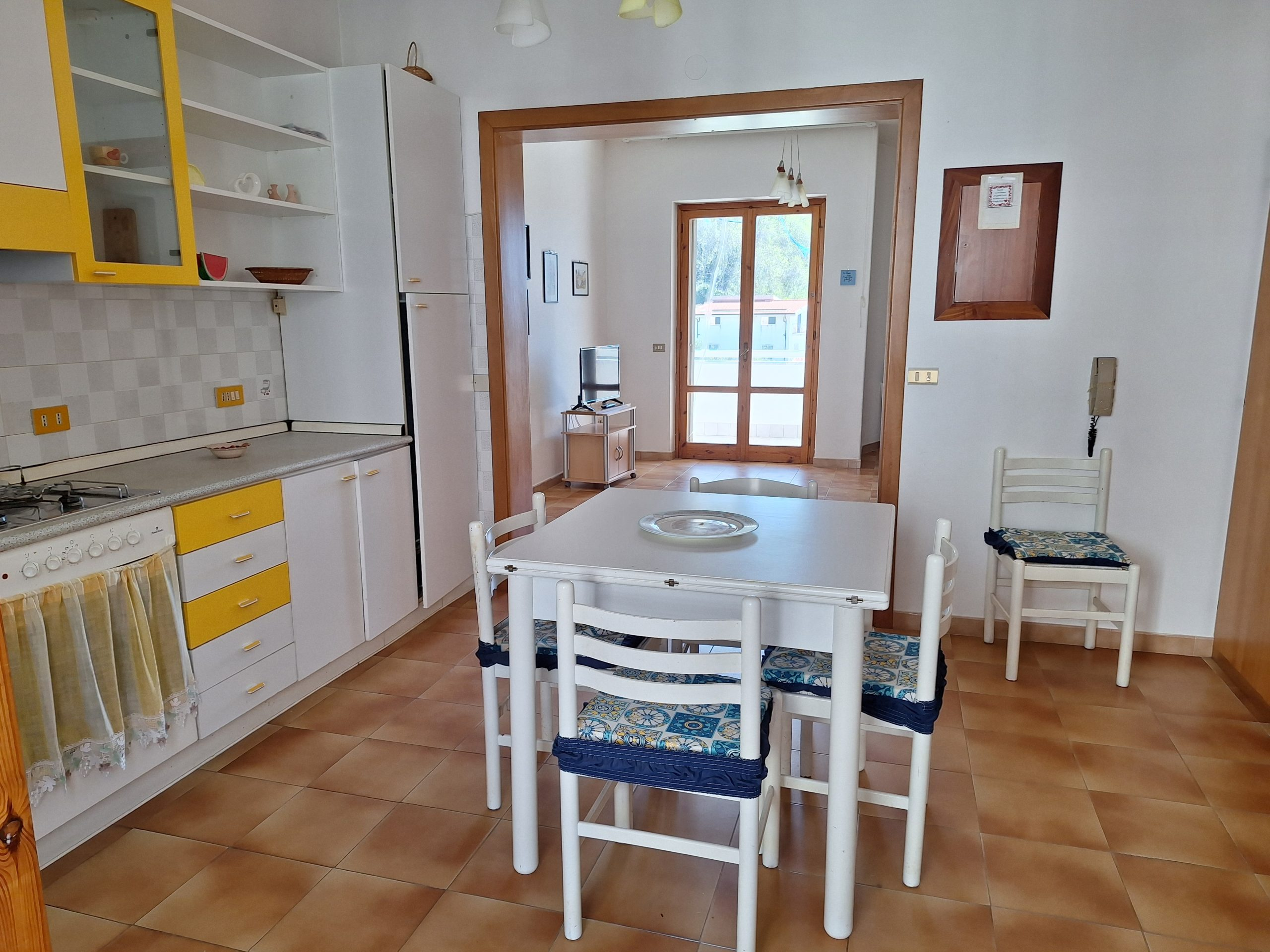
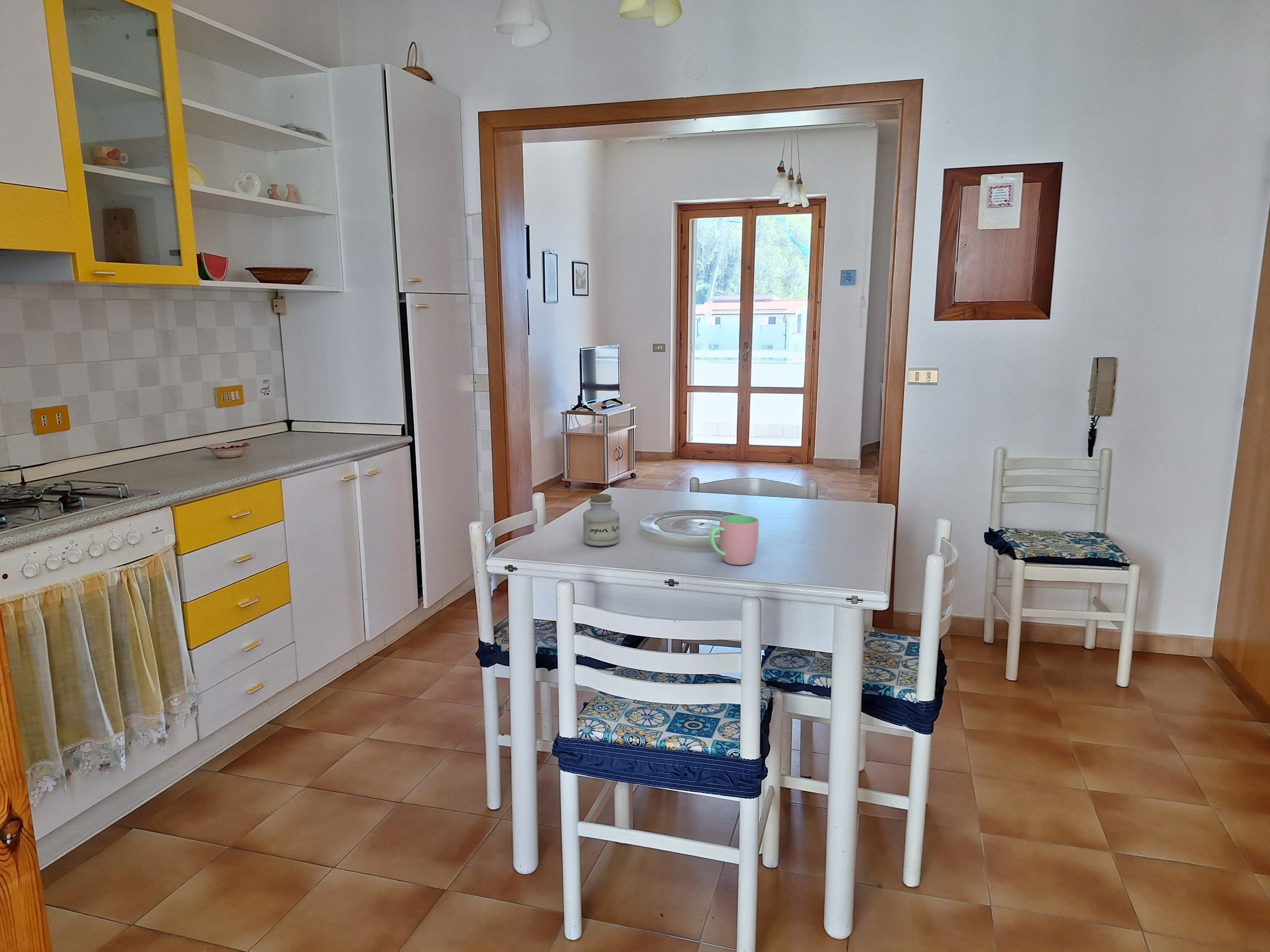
+ cup (733, 541)
+ jar (601, 519)
